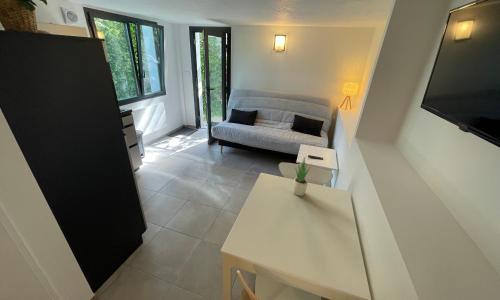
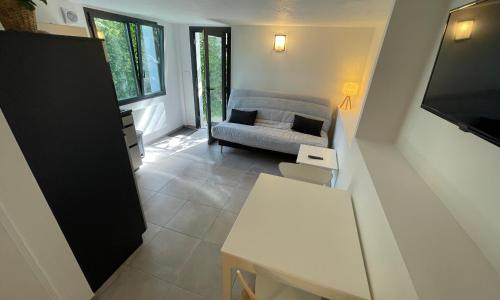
- potted plant (301, 176)
